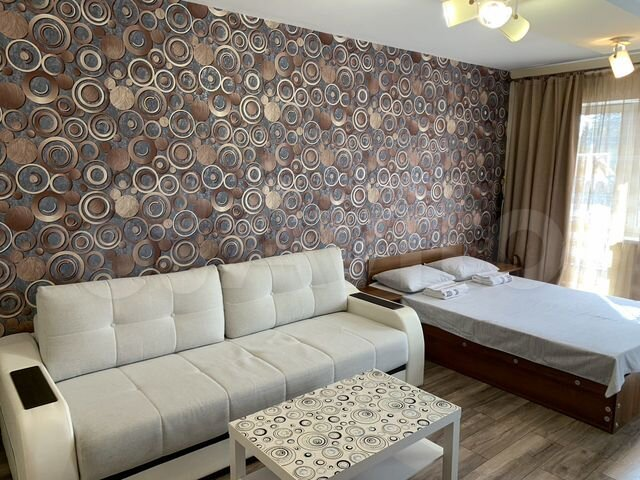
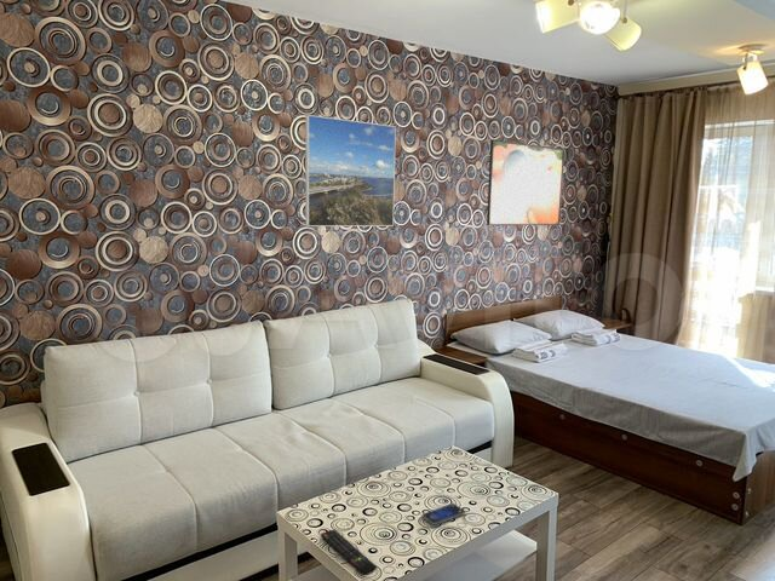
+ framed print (352, 174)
+ remote control (346, 551)
+ smartphone (443, 513)
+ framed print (527, 185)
